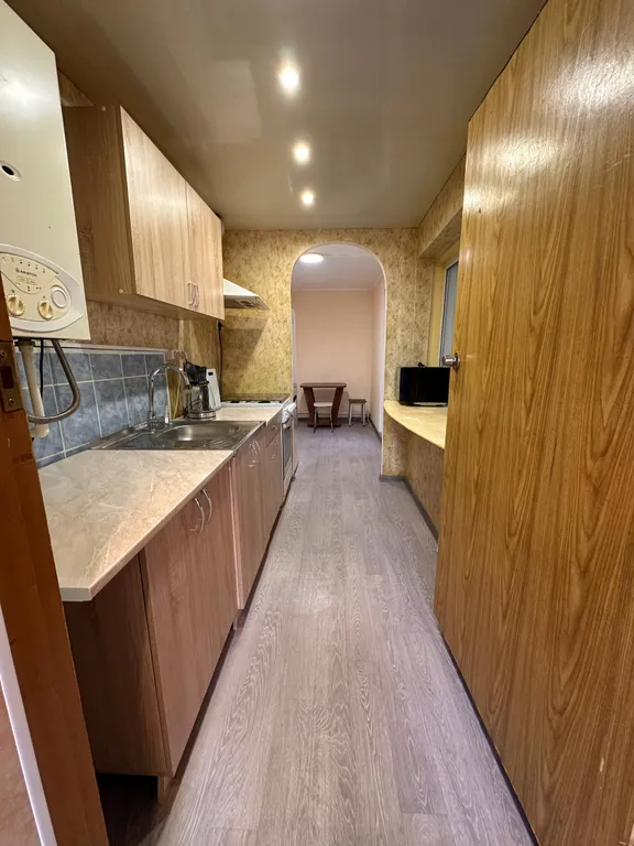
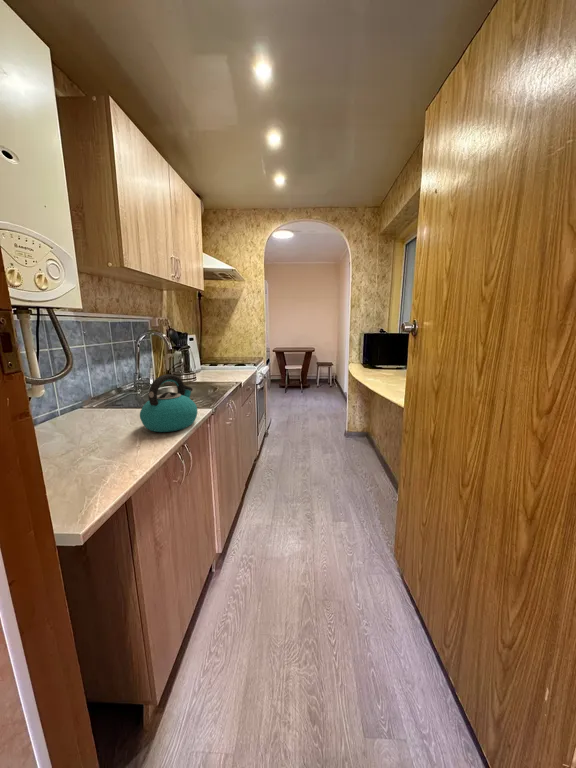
+ kettle (171, 399)
